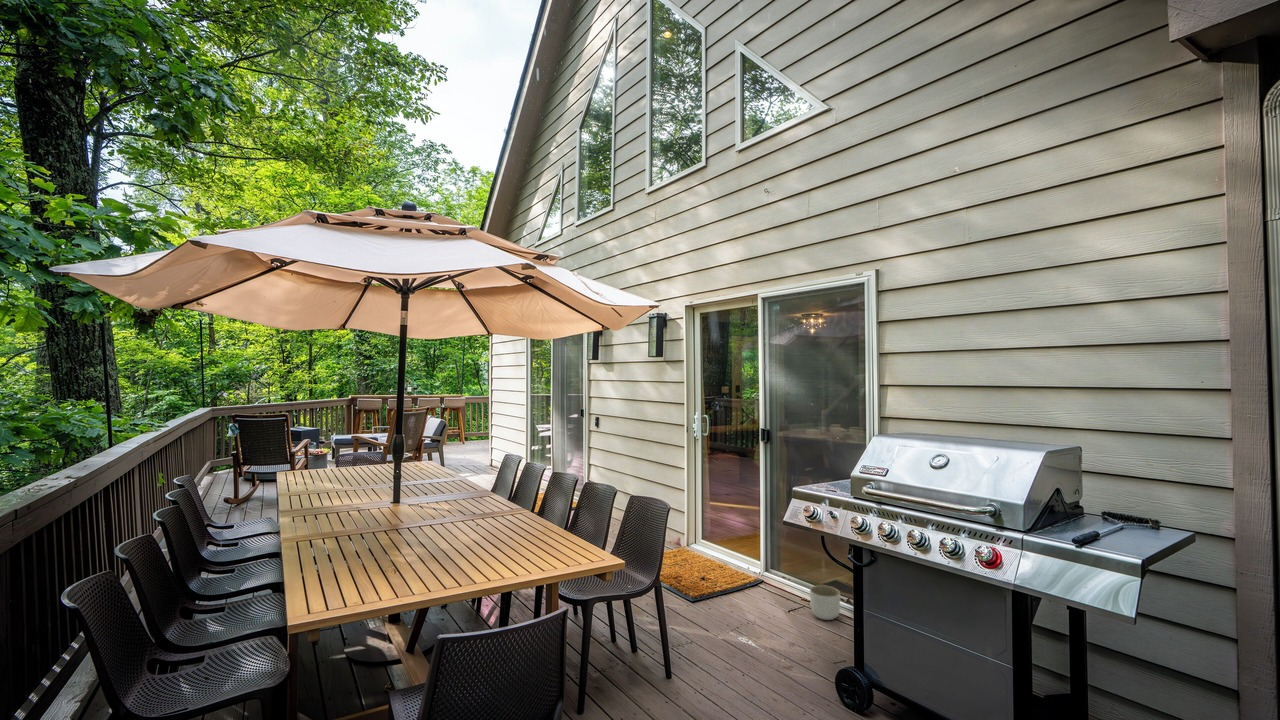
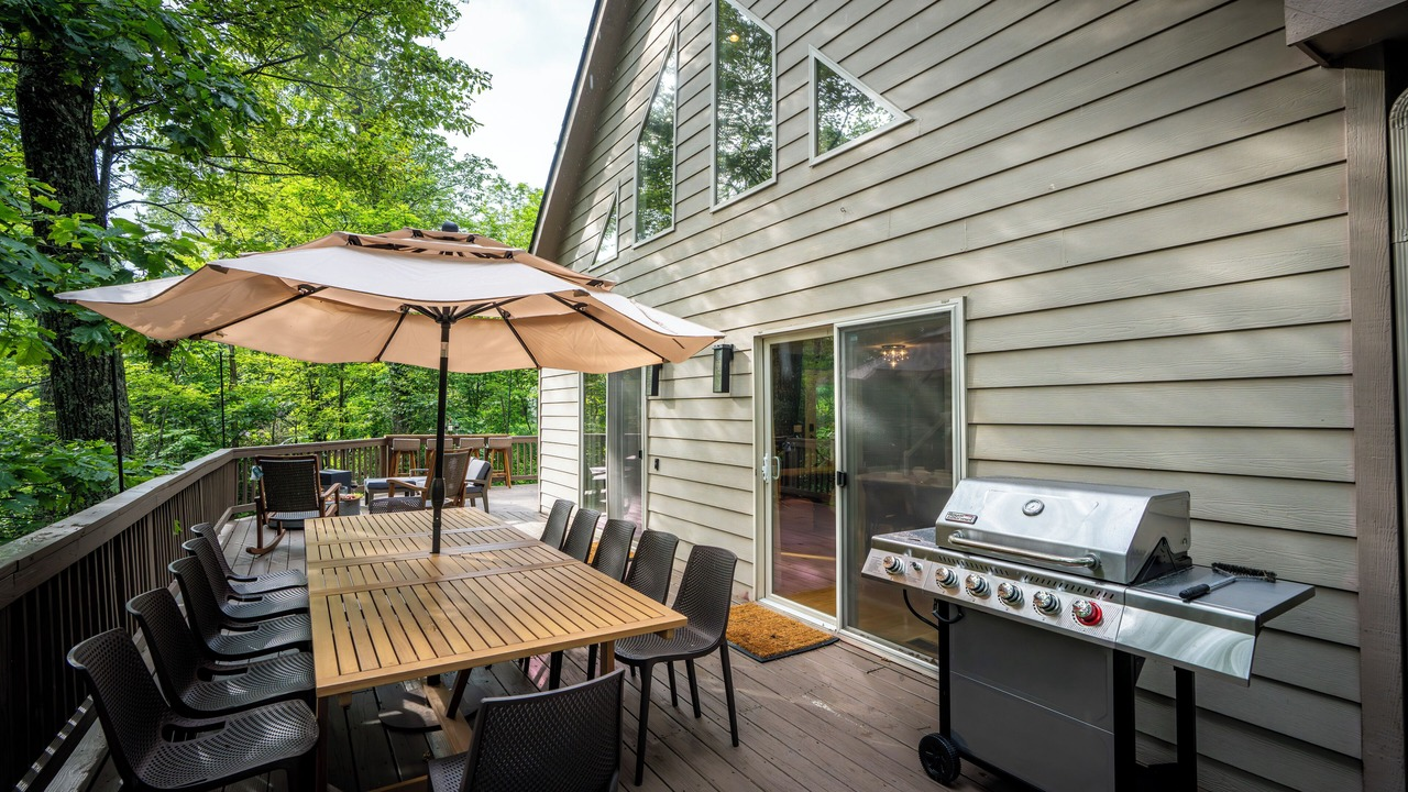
- planter (825, 603)
